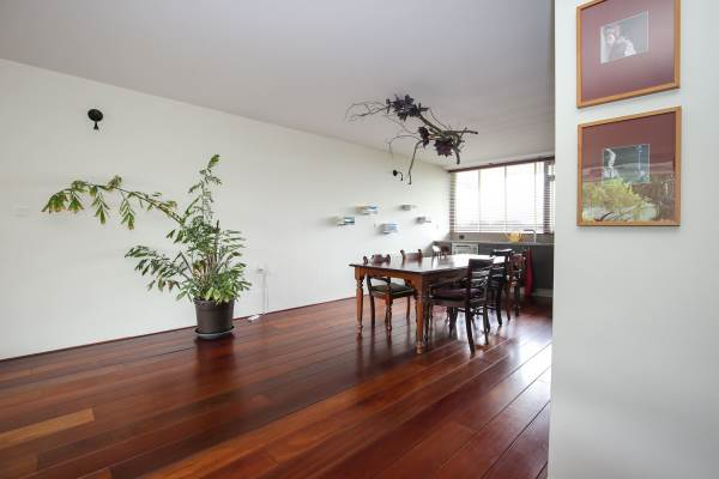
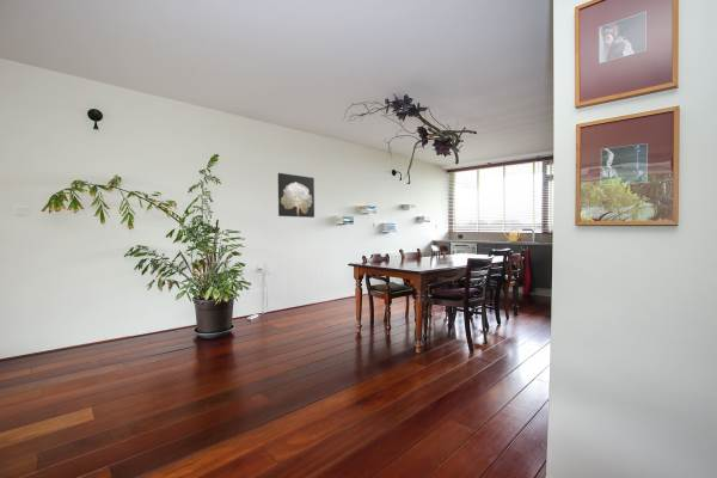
+ wall art (296, 196)
